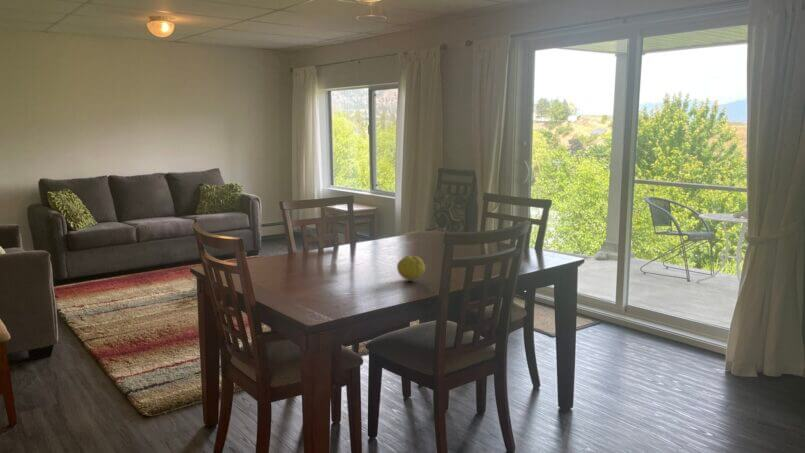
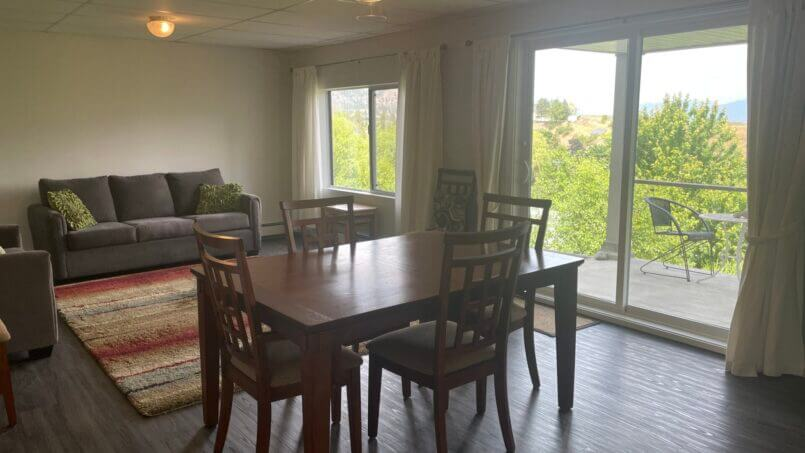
- fruit (410, 268)
